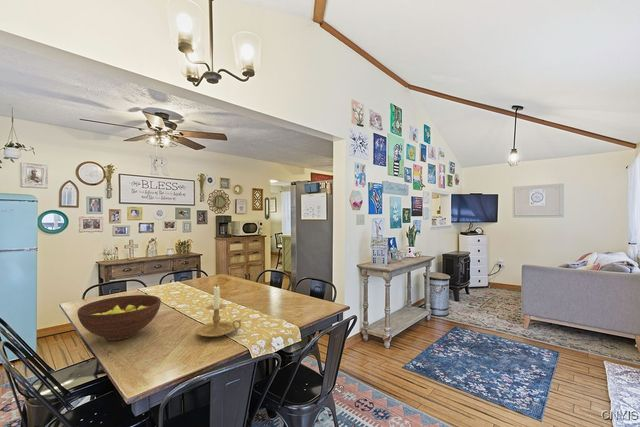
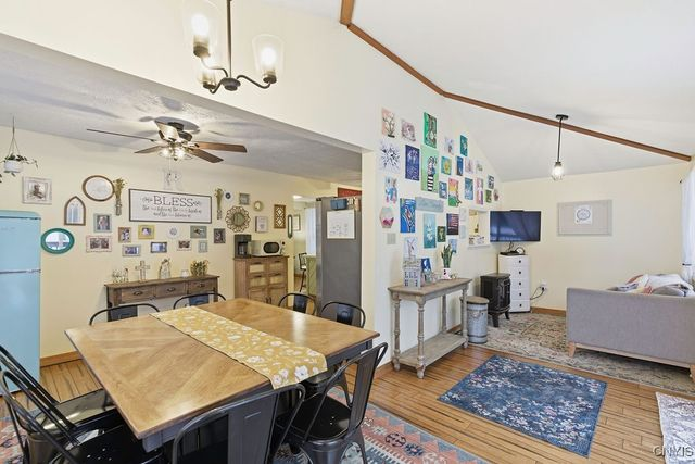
- fruit bowl (121, 319)
- candle holder (216, 309)
